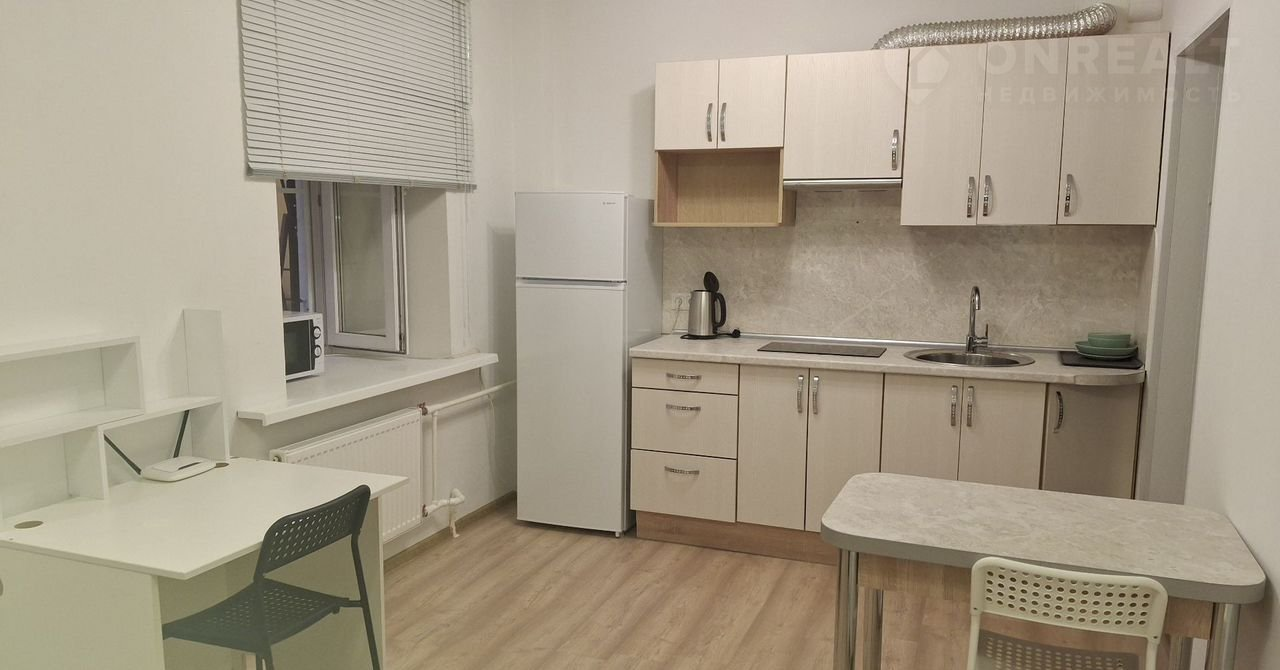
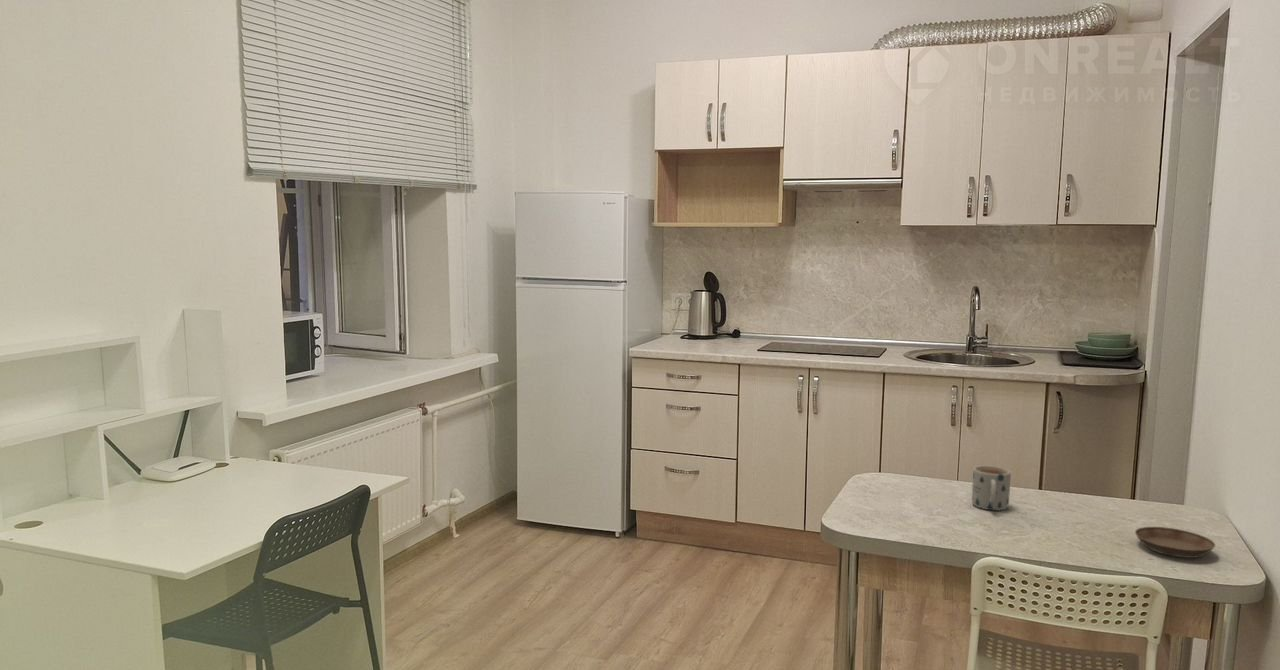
+ saucer (1173, 543)
+ mug (991, 489)
